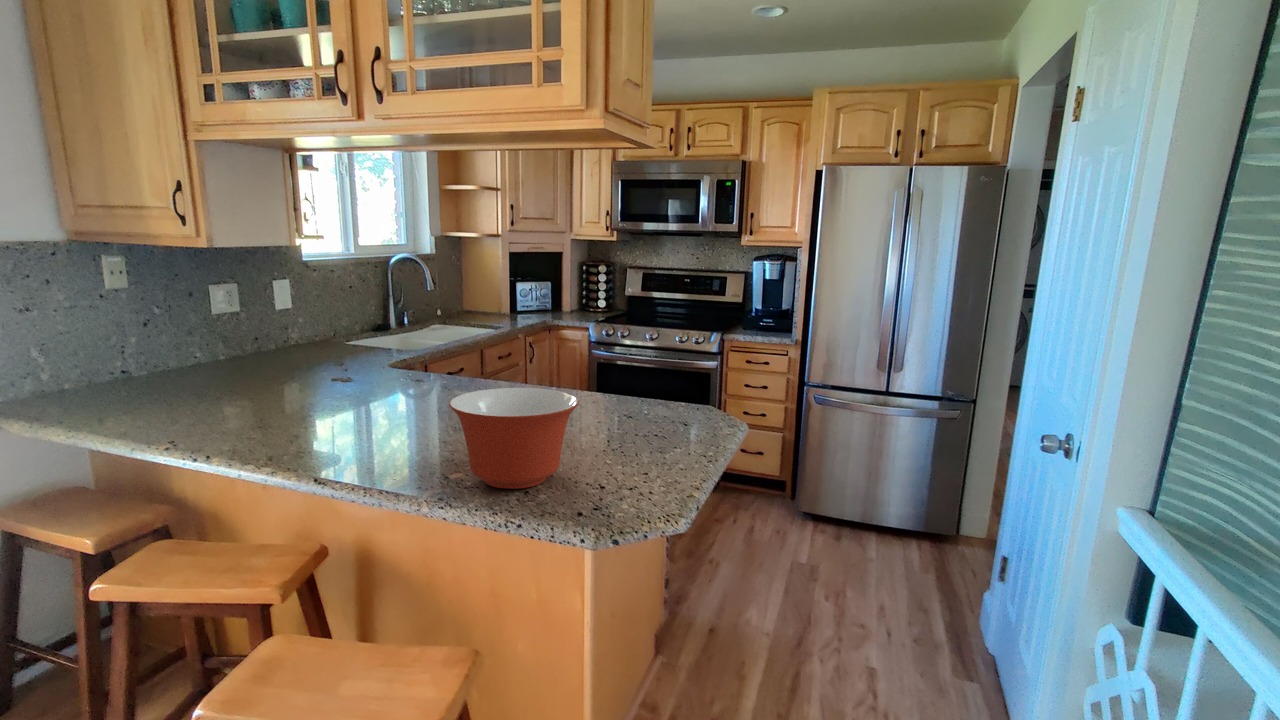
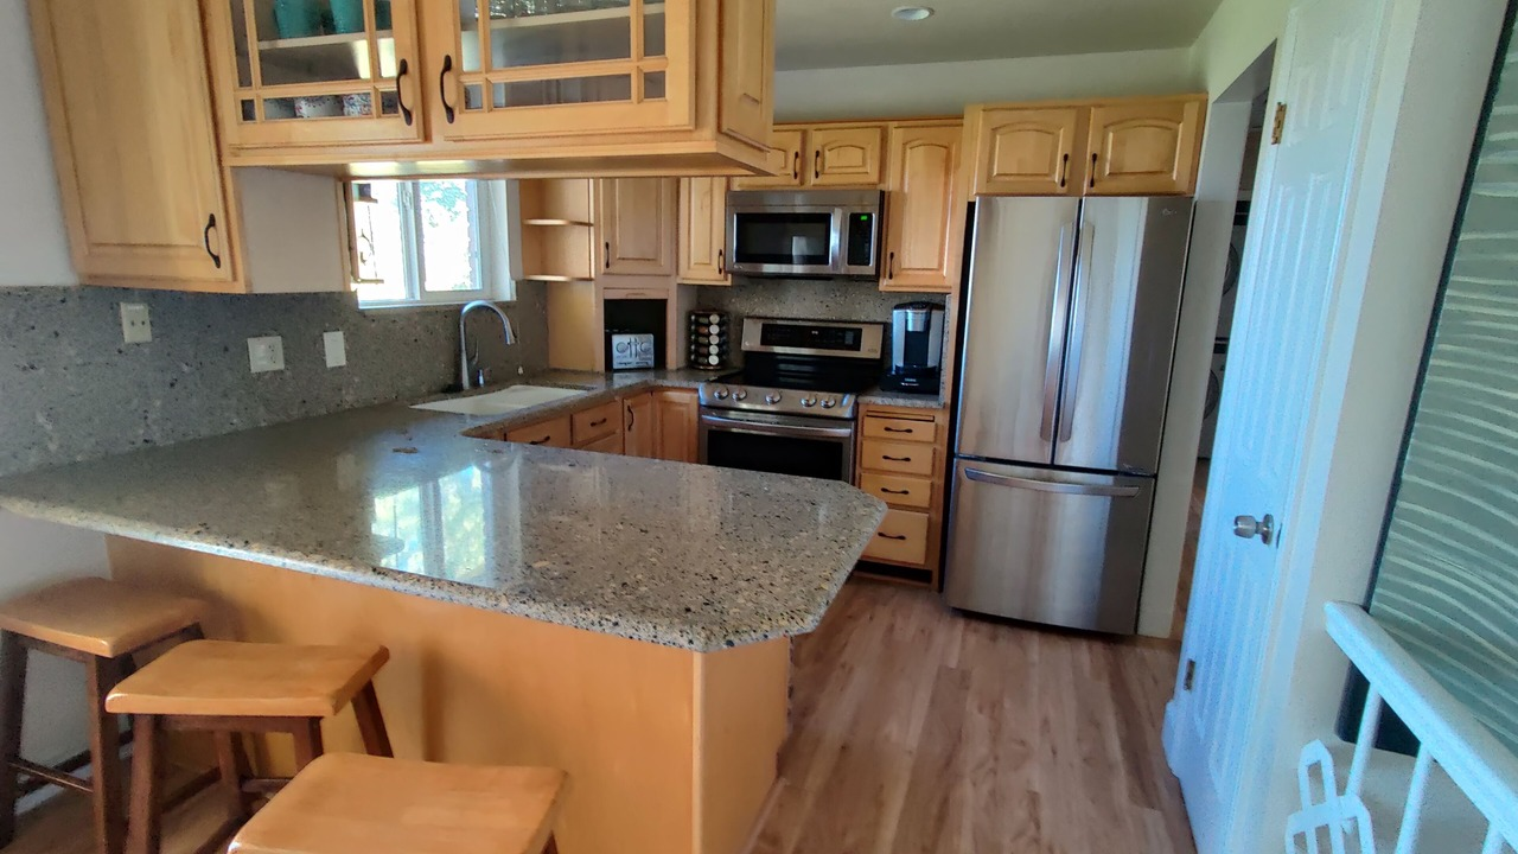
- mixing bowl (515, 439)
